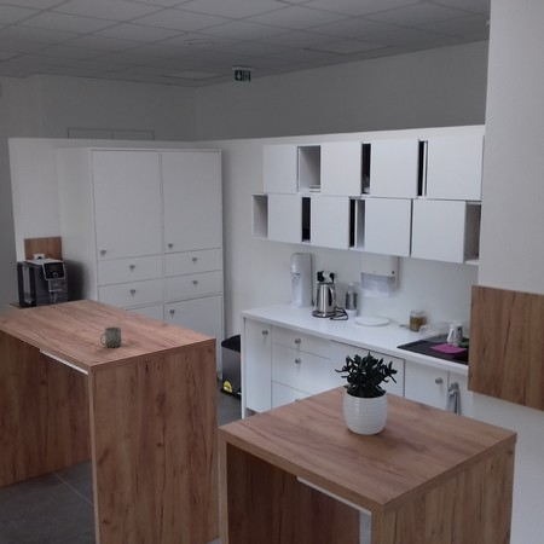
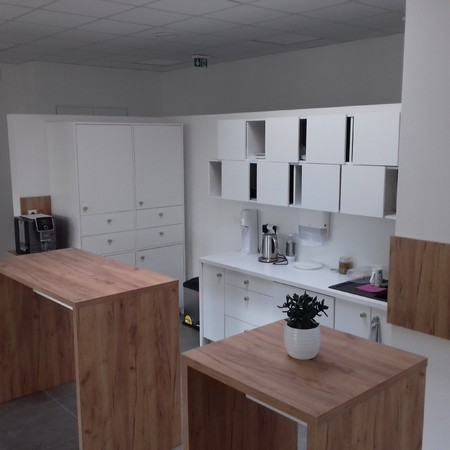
- cup (110, 337)
